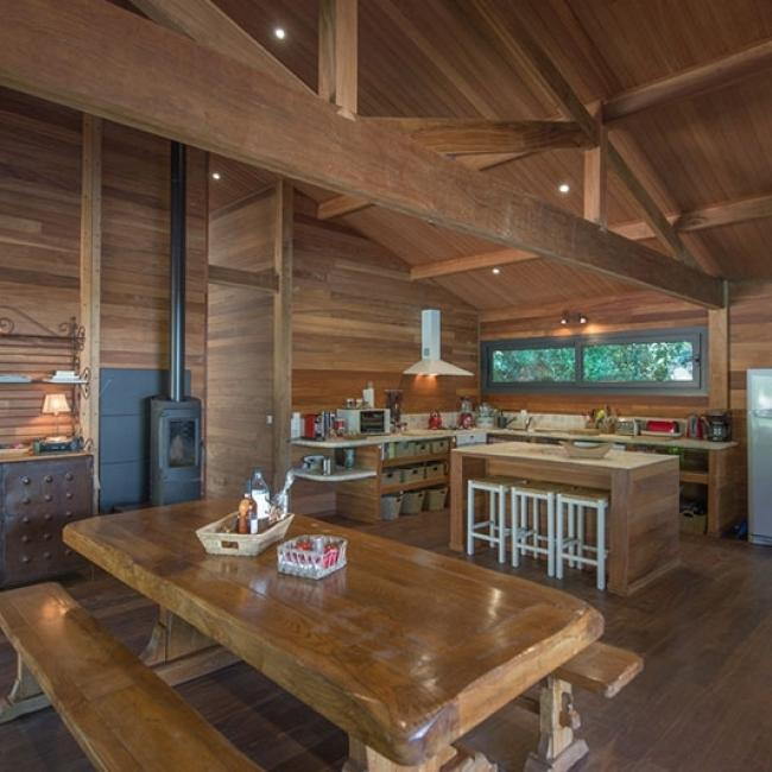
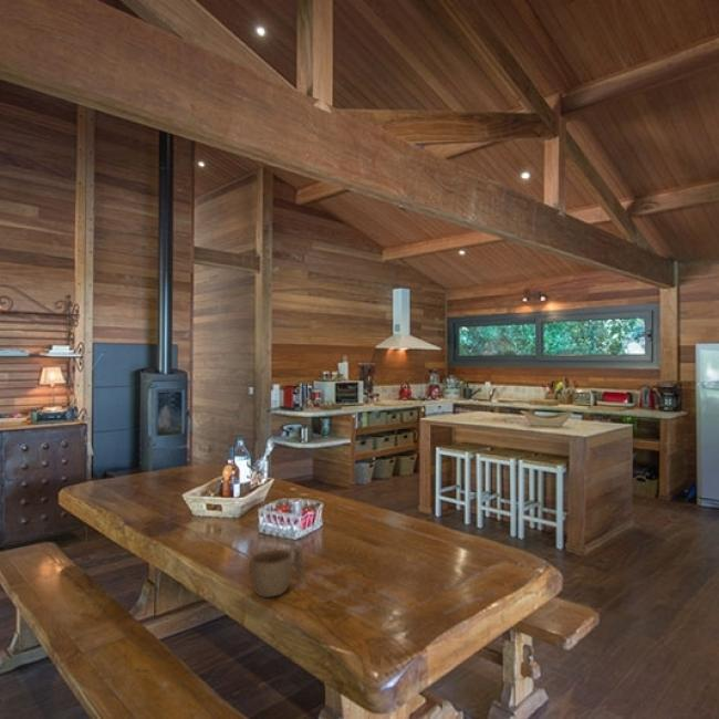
+ cup (279, 571)
